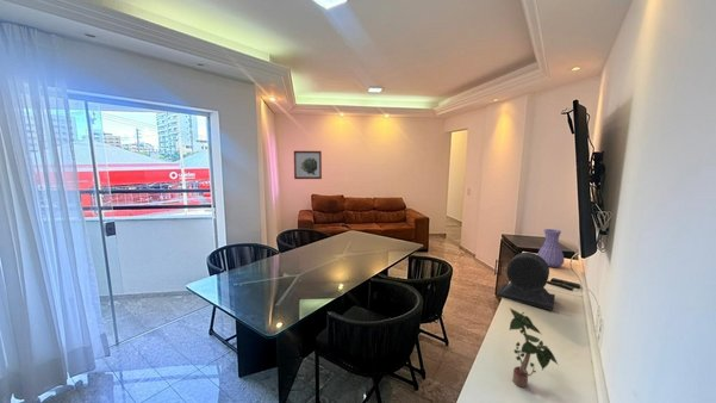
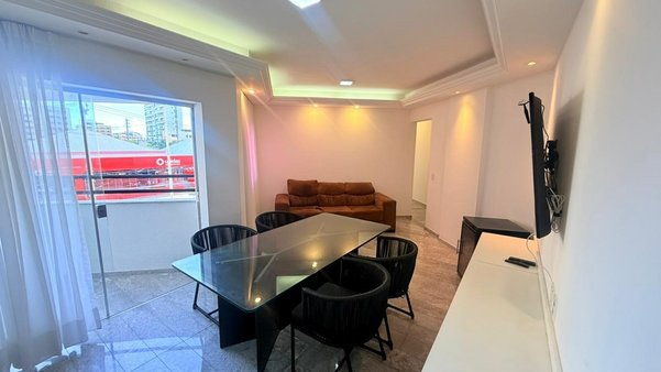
- vase (550, 247)
- wall art (307, 165)
- speaker (527, 275)
- potted plant (528, 345)
